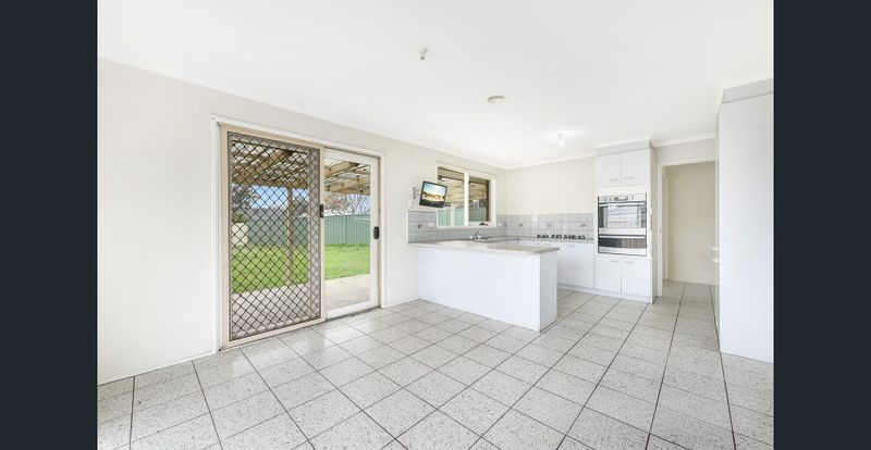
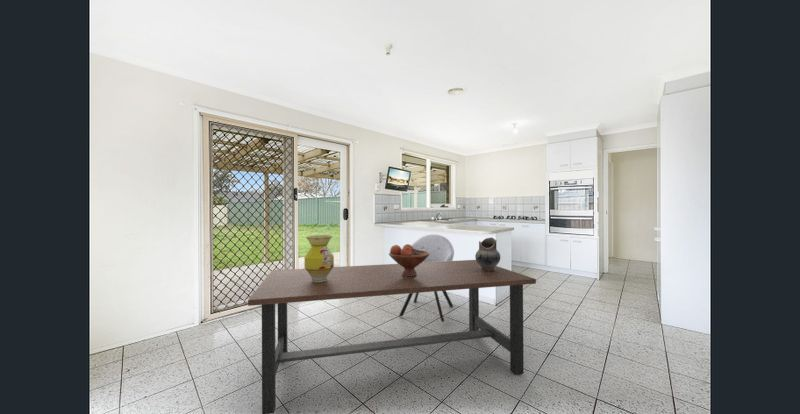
+ ceramic jug (487, 253)
+ chair (428, 261)
+ dining table (398, 339)
+ vase (319, 257)
+ fruit bowl (409, 259)
